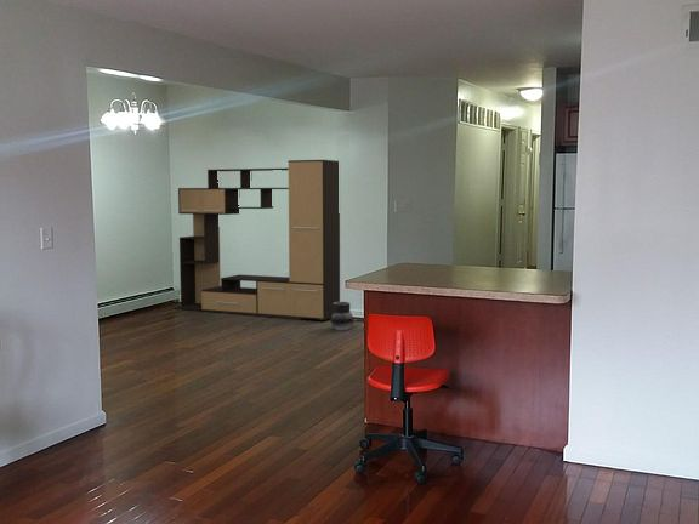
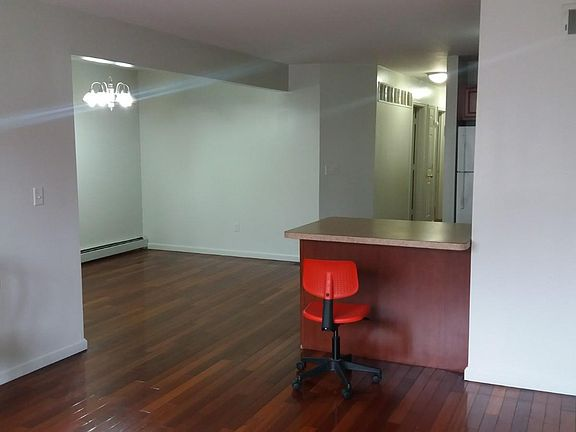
- media console (237, 213)
- ceramic jug (342, 315)
